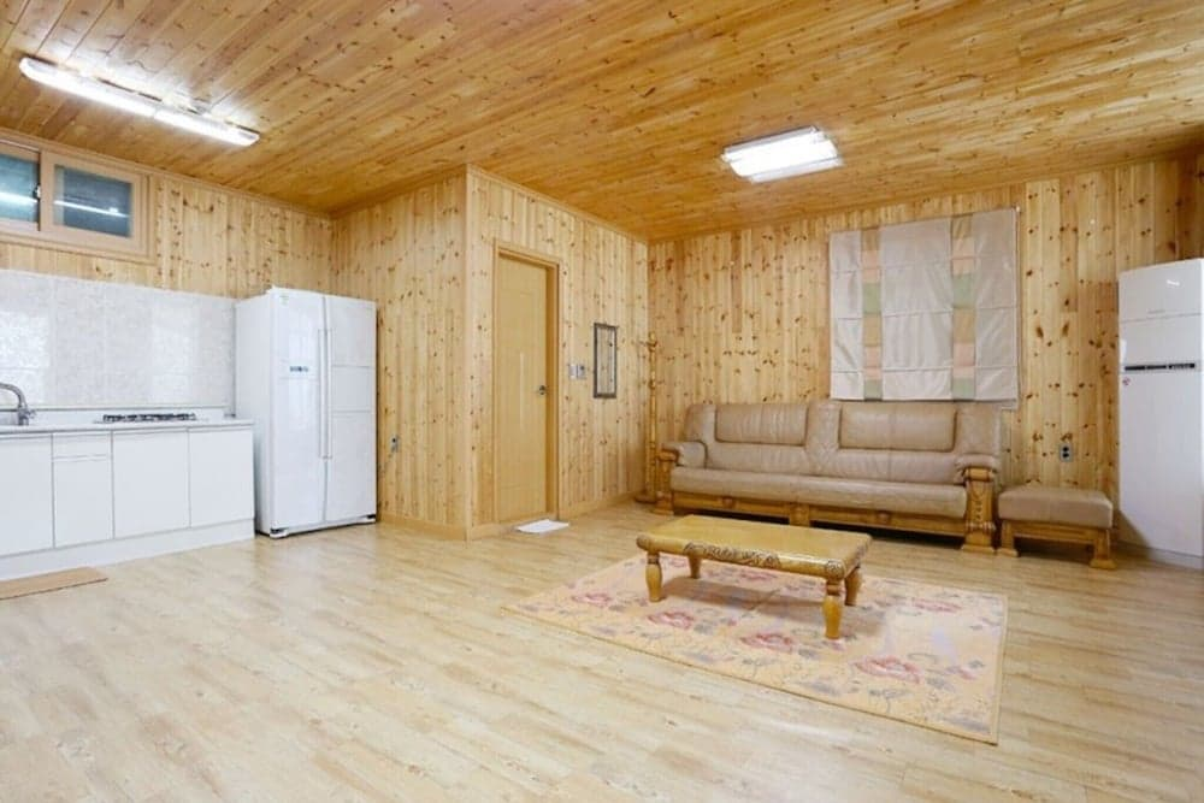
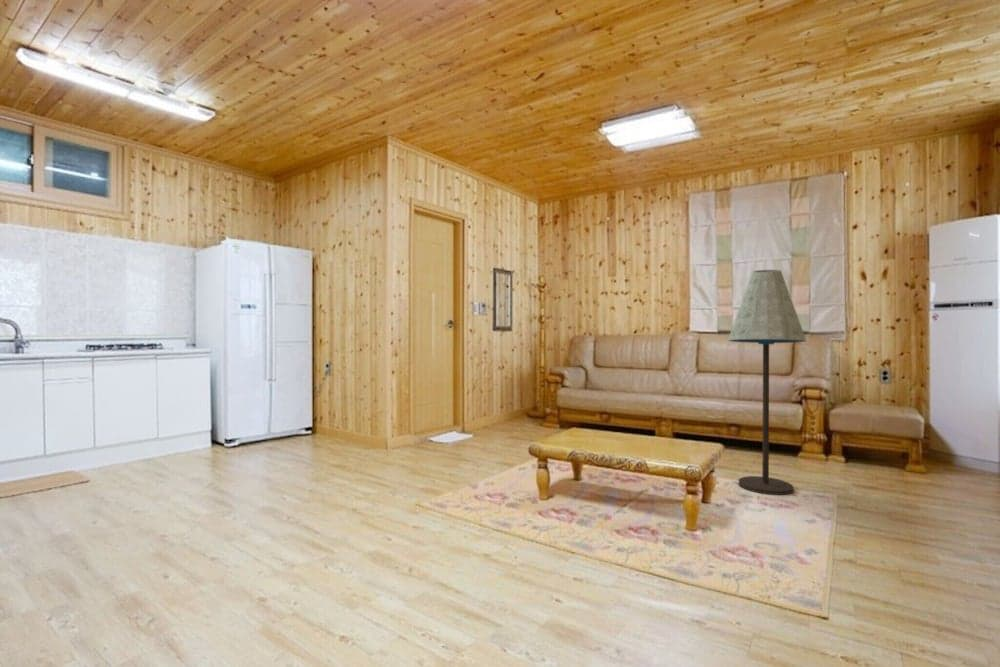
+ floor lamp (765, 377)
